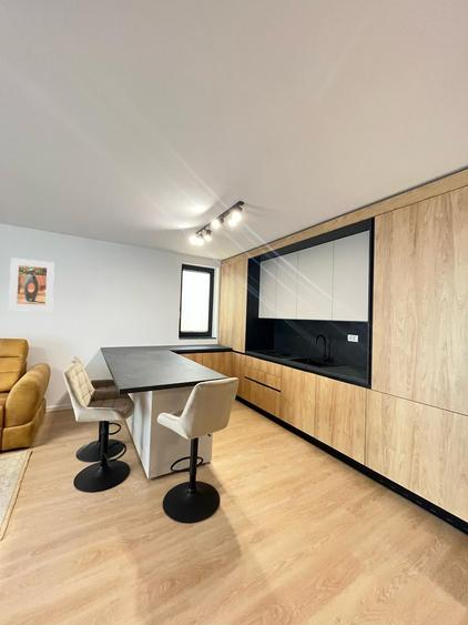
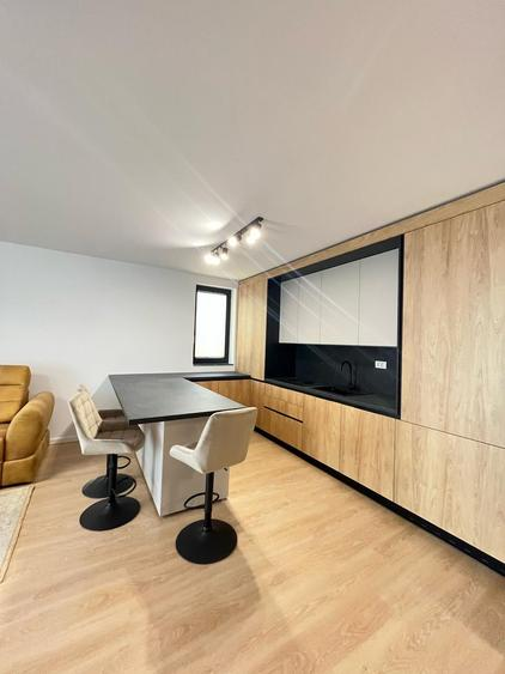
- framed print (32, 285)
